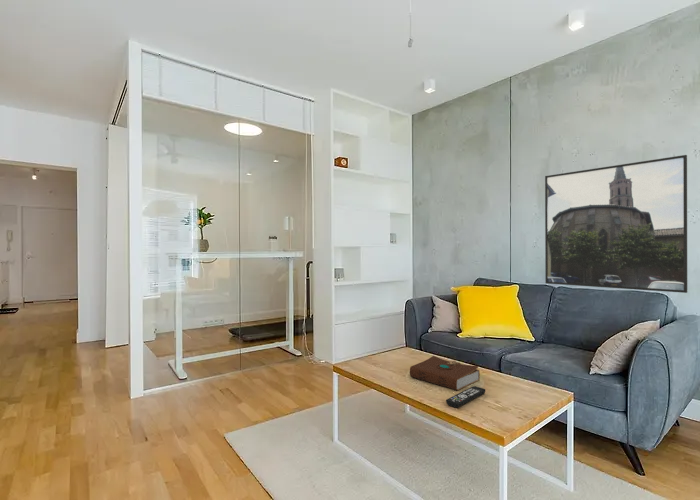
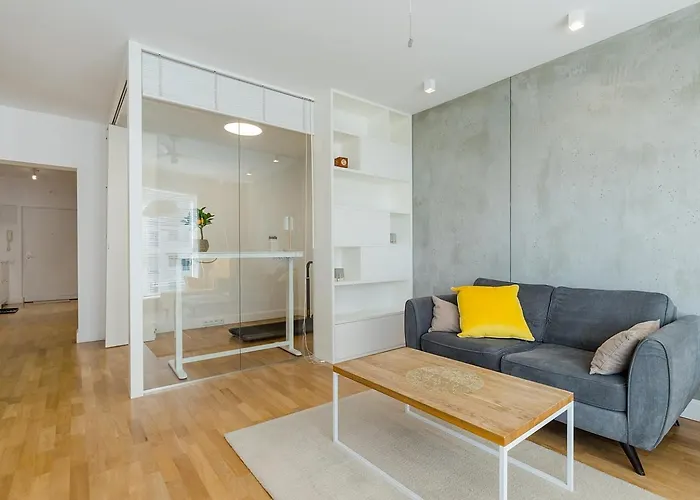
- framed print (607, 227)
- remote control (466, 396)
- book (444, 371)
